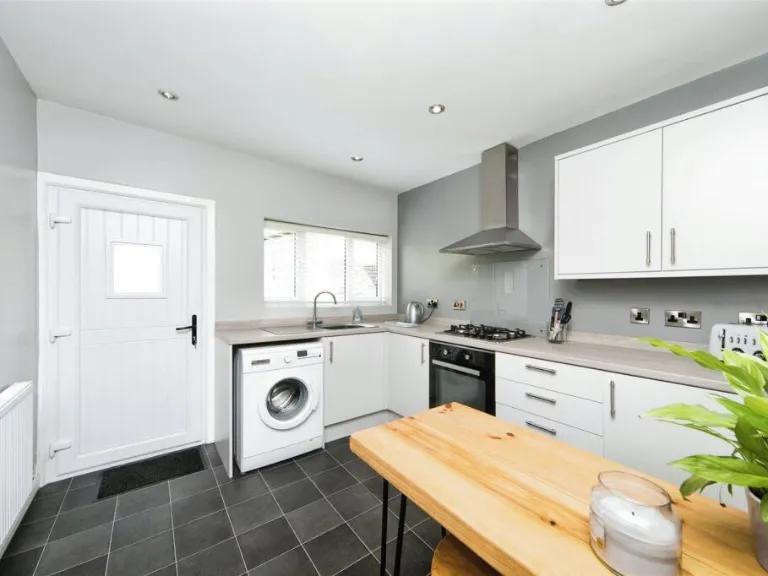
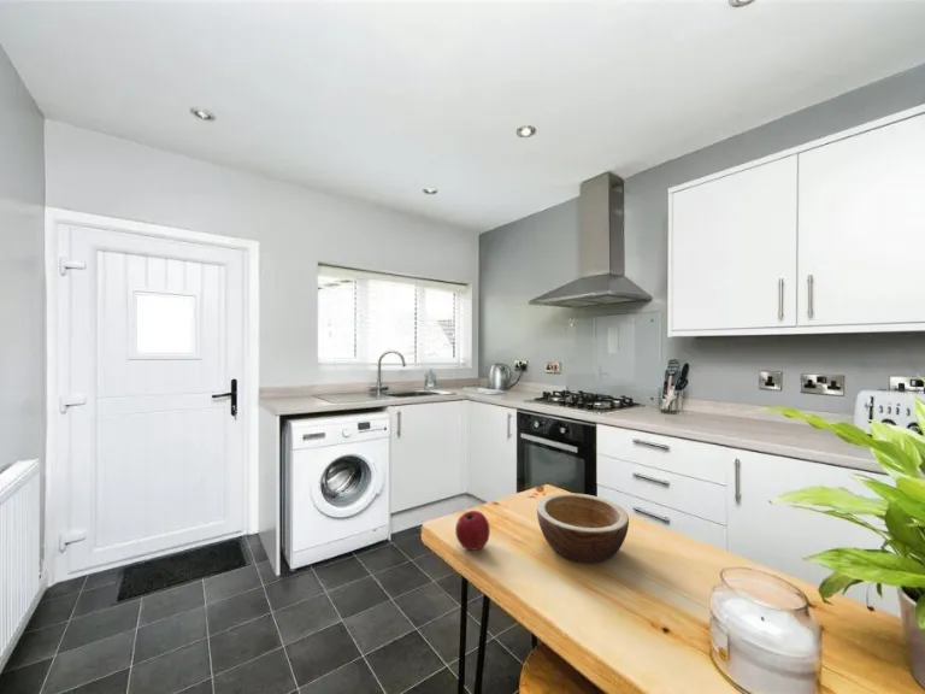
+ bowl (581, 528)
+ apple (472, 530)
